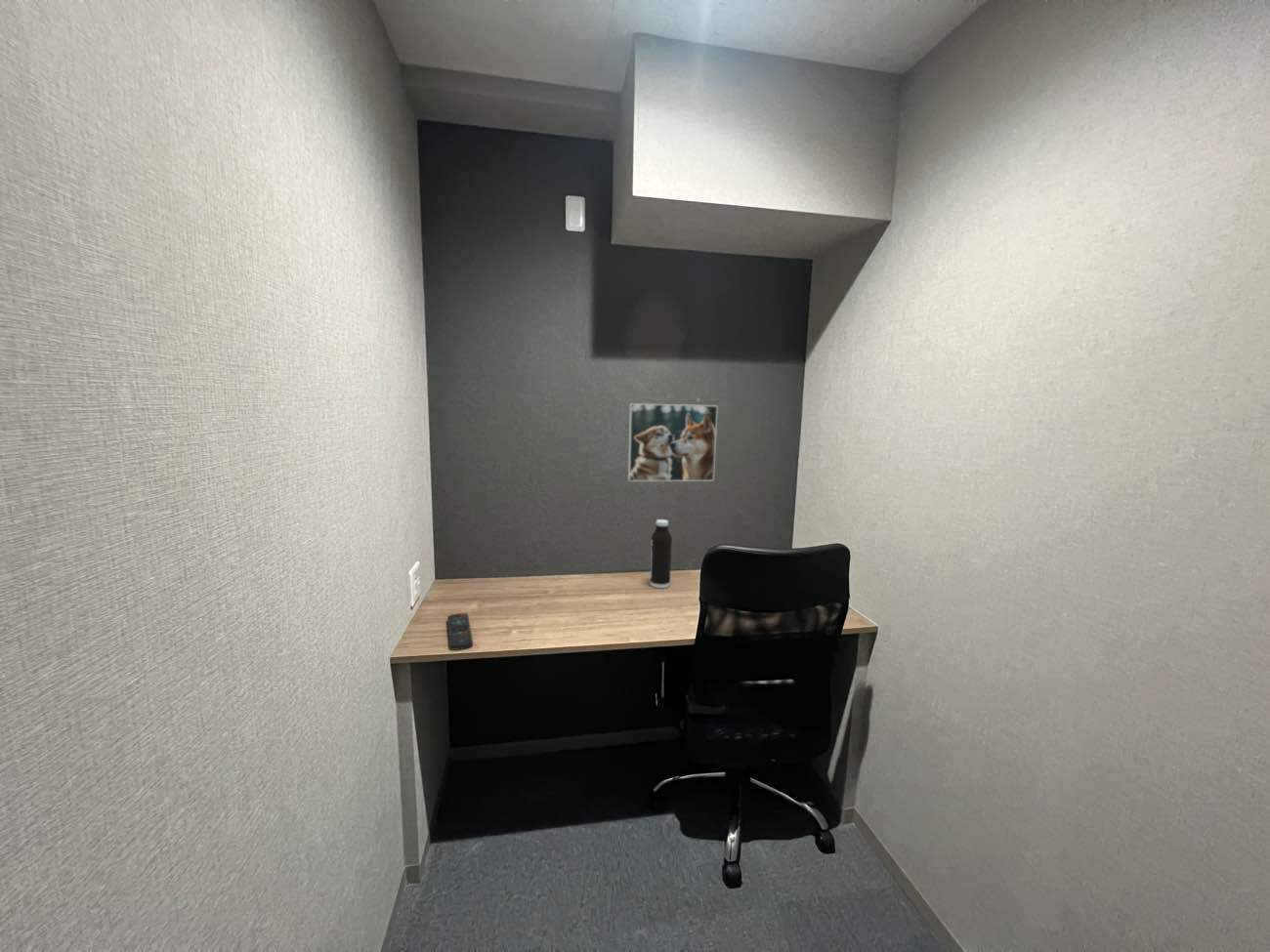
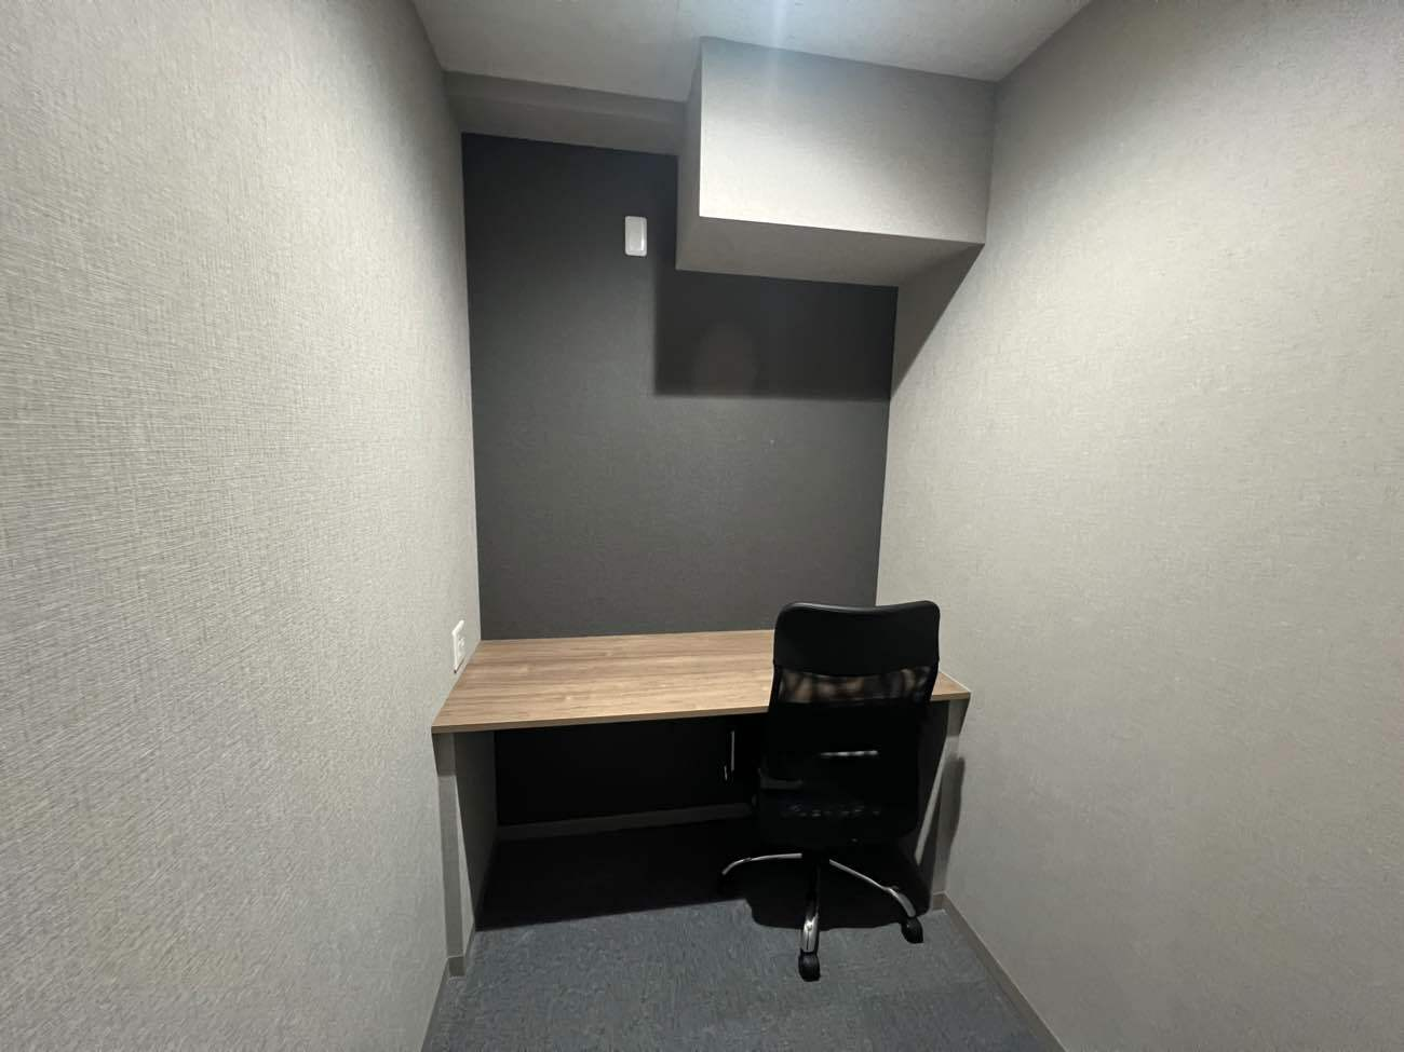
- water bottle (660, 553)
- remote control (459, 630)
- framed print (672, 442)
